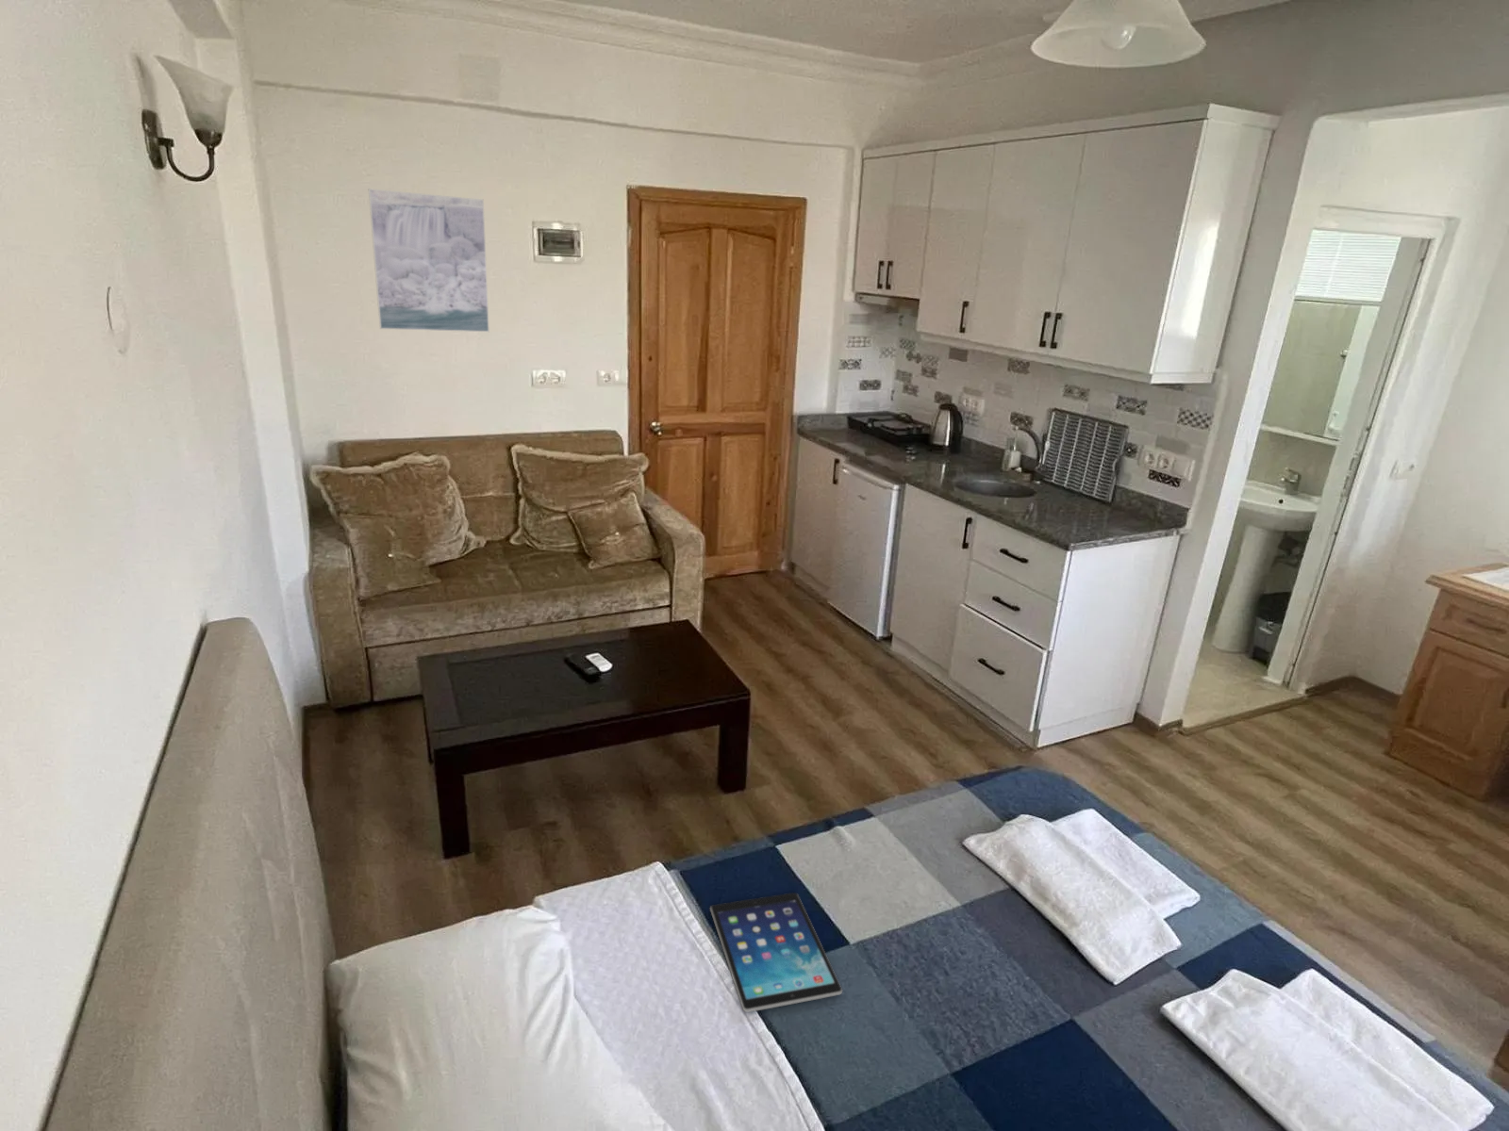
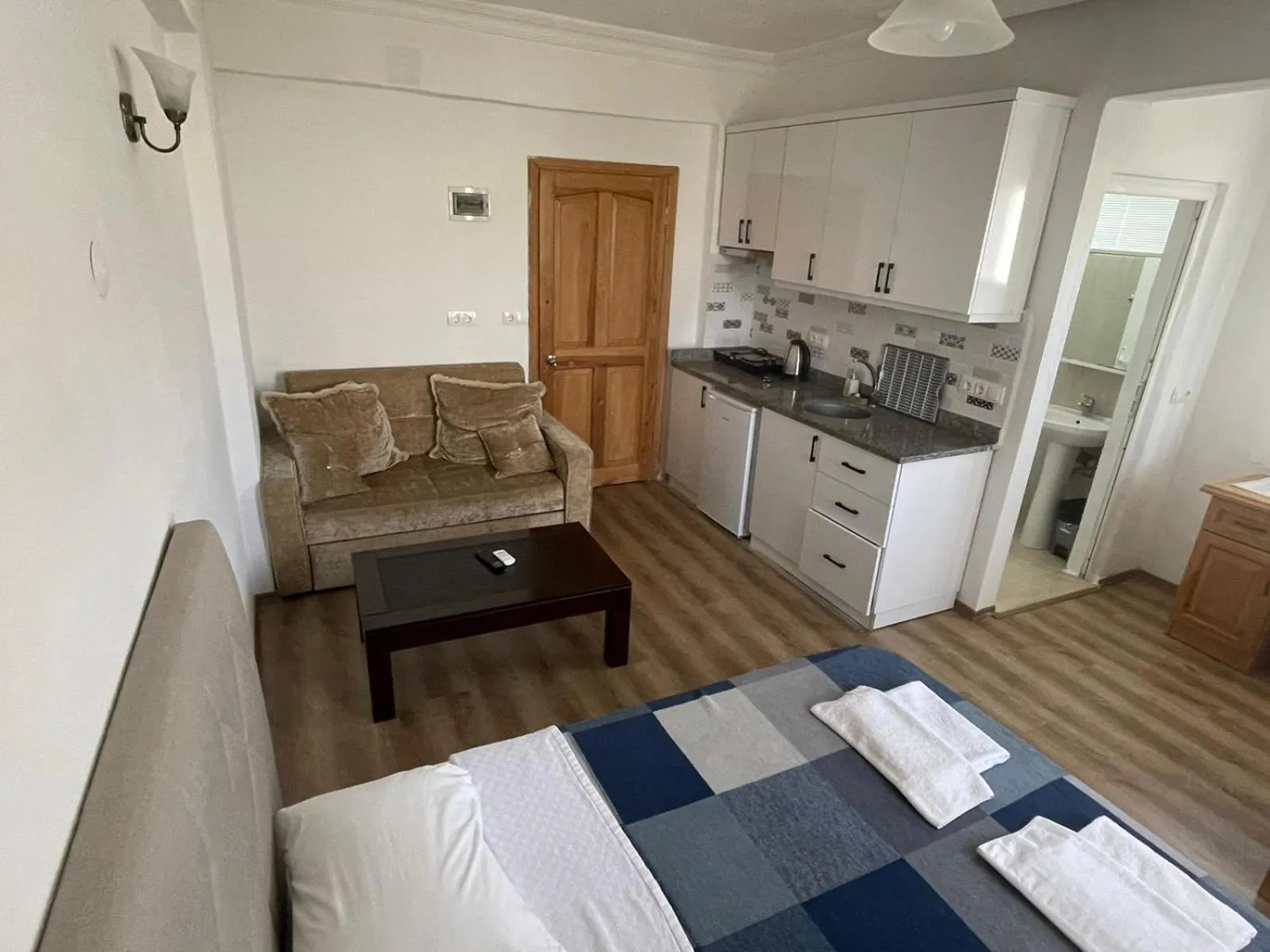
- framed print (431, 264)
- tablet (772, 947)
